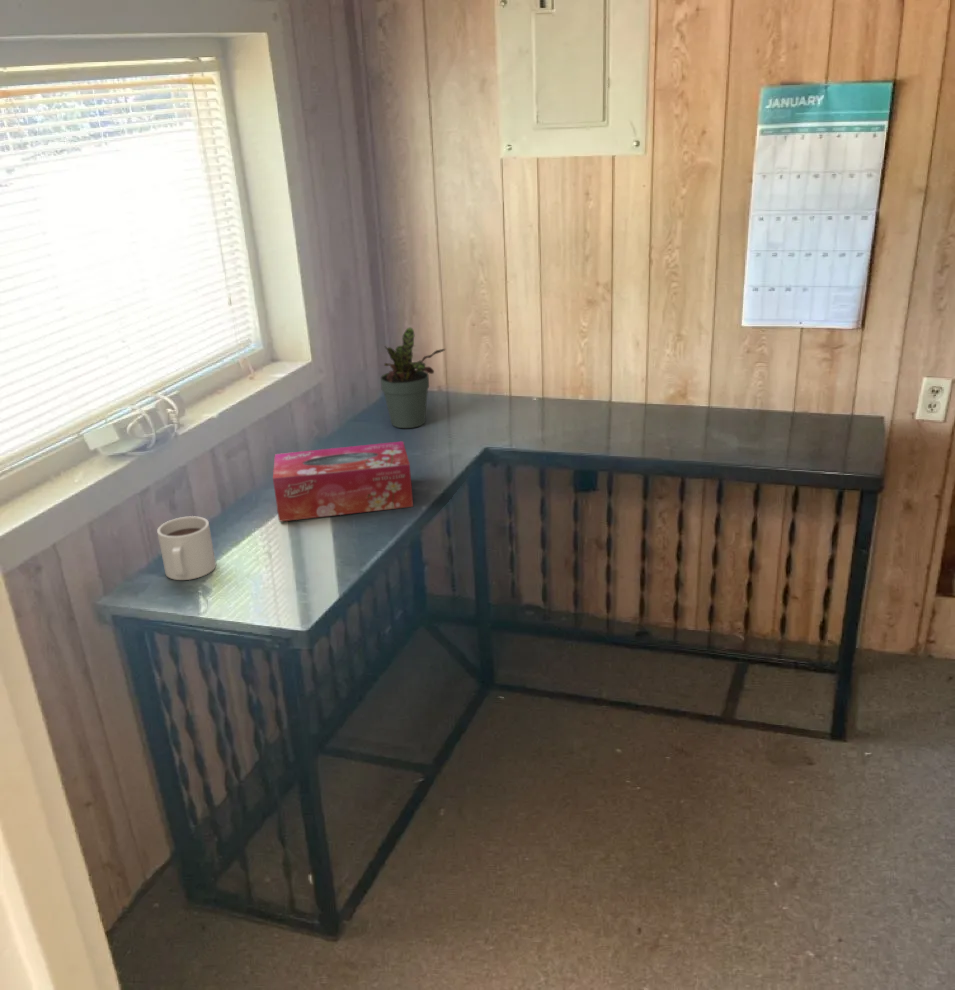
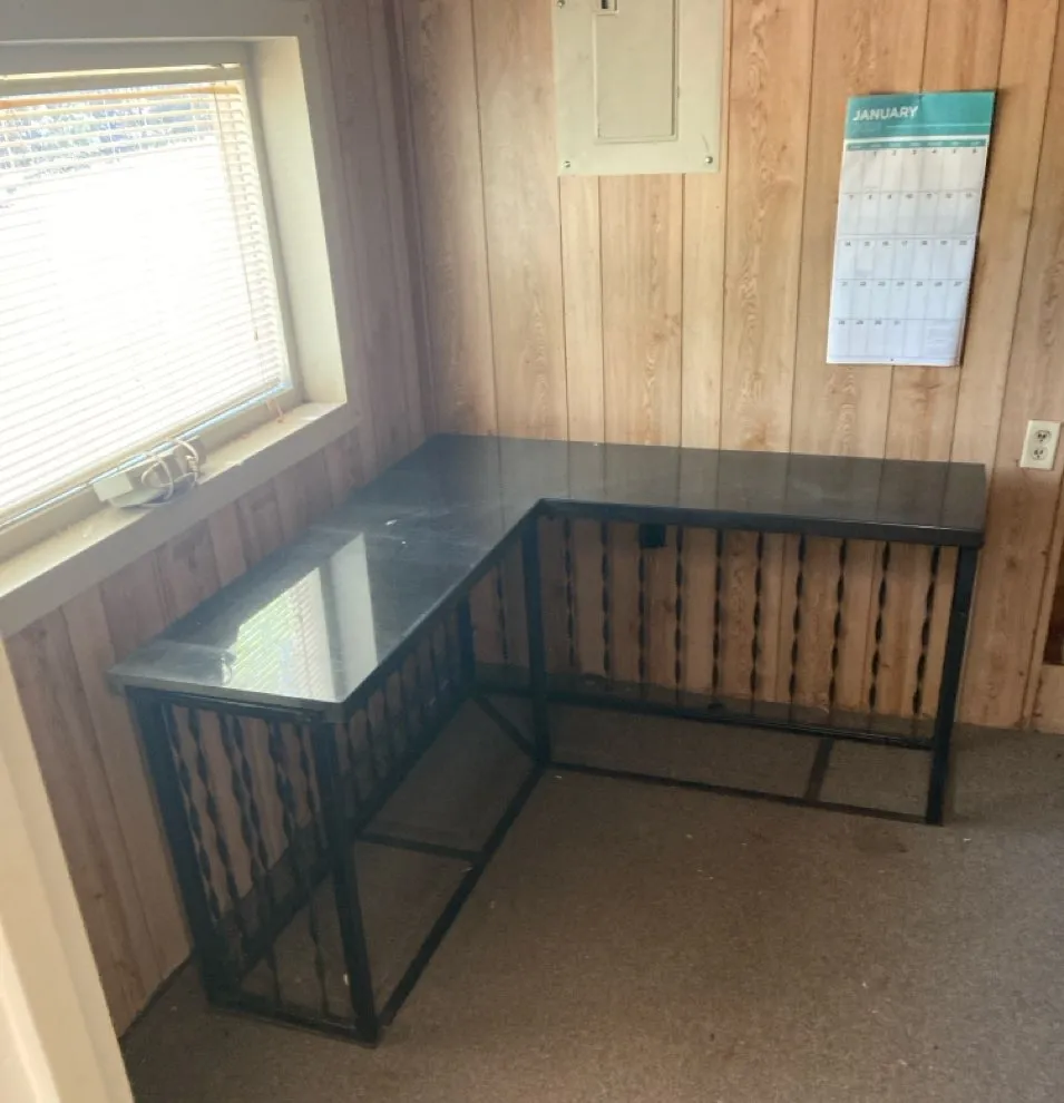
- mug (188, 549)
- potted plant (413, 376)
- tissue box (343, 480)
